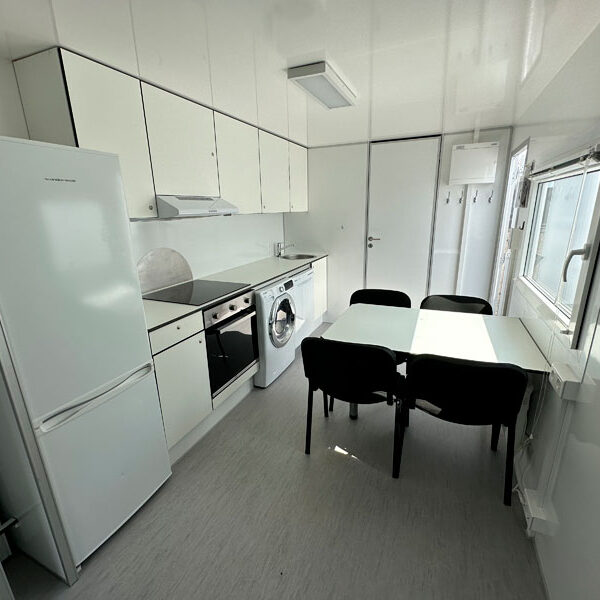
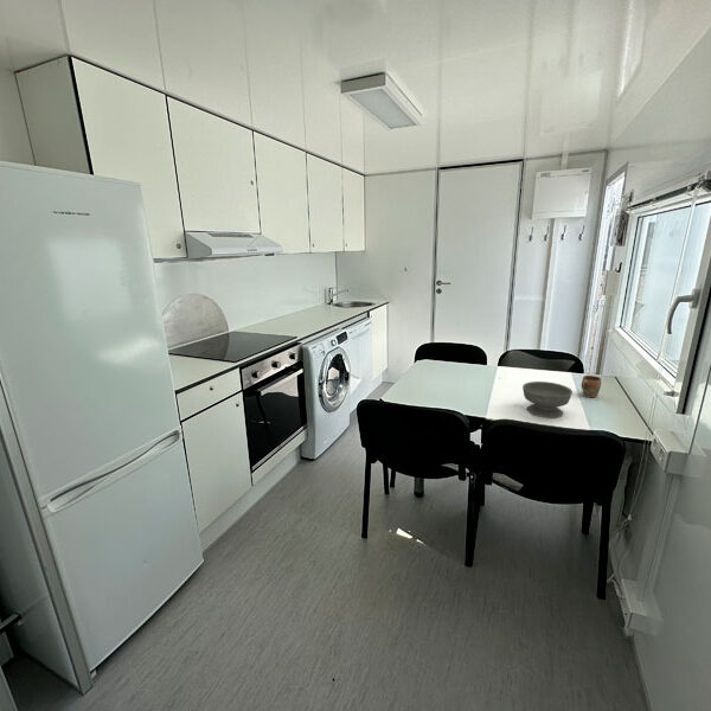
+ bowl (545, 399)
+ mug (589, 386)
